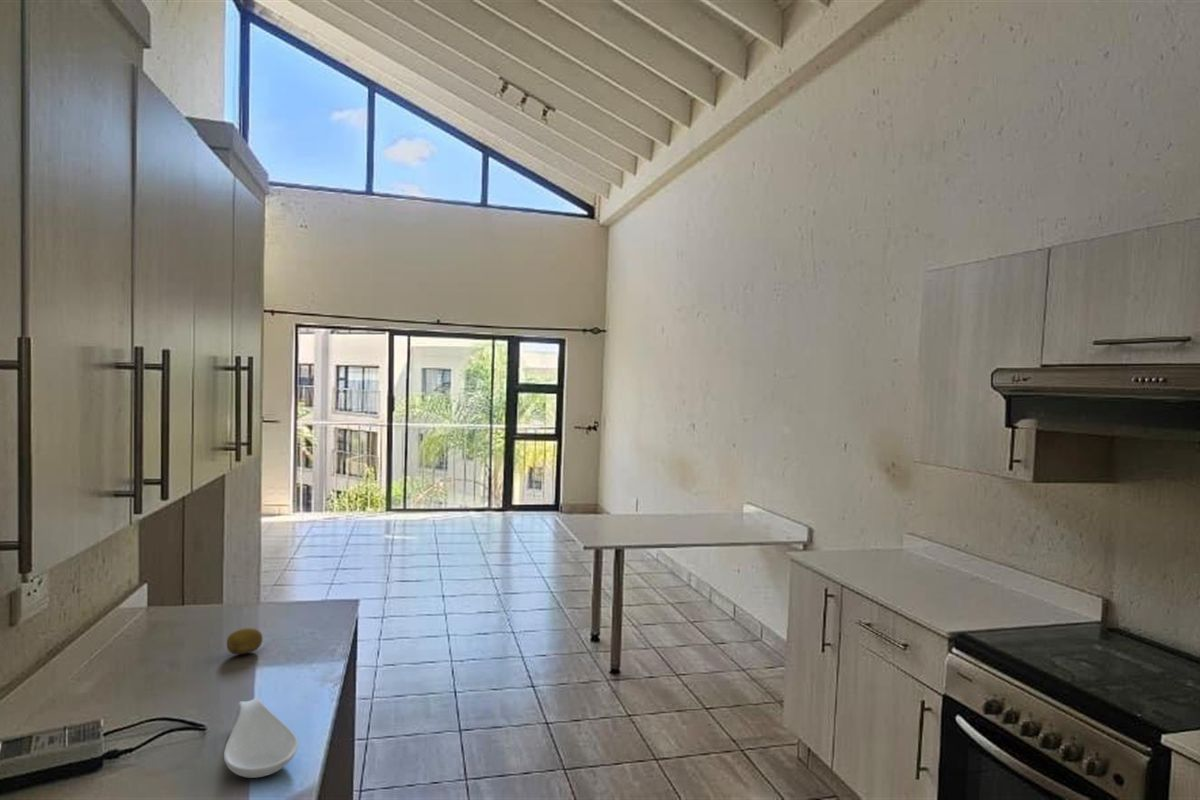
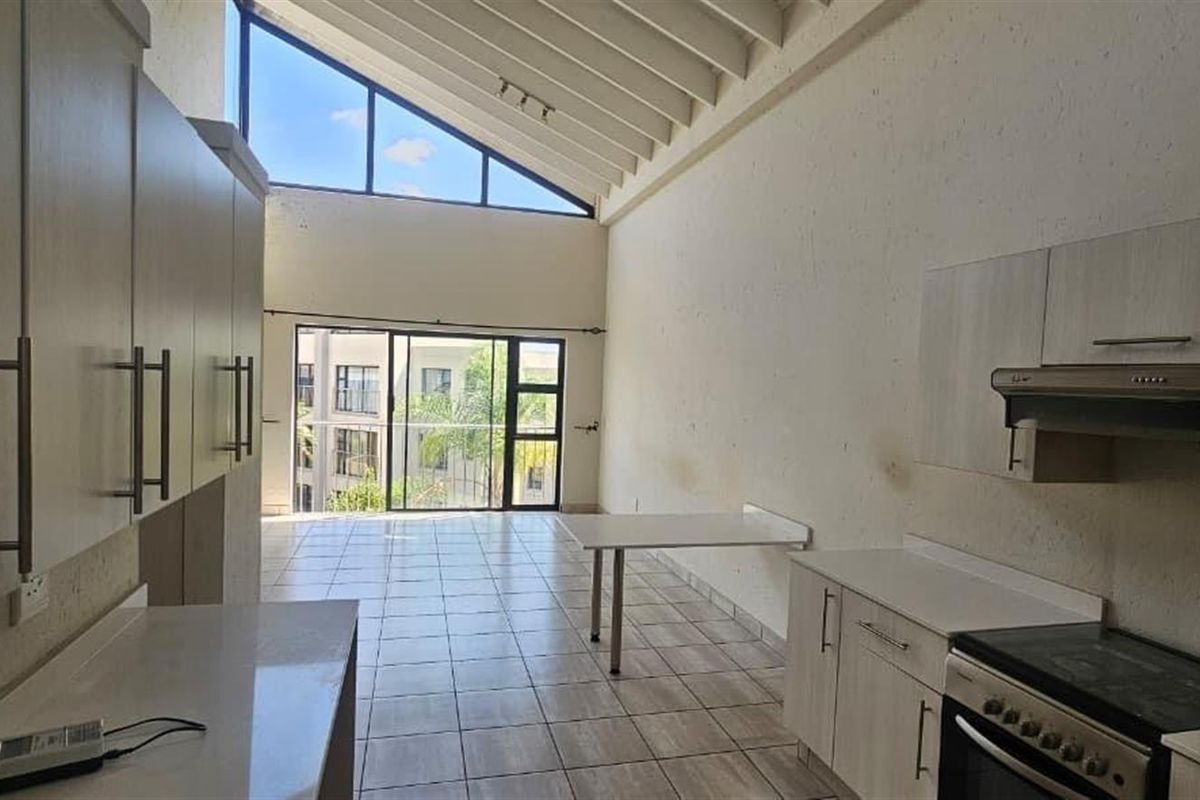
- spoon rest (254, 734)
- fruit (244, 640)
